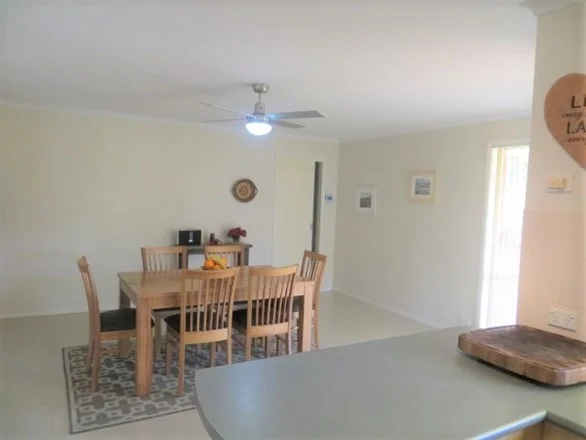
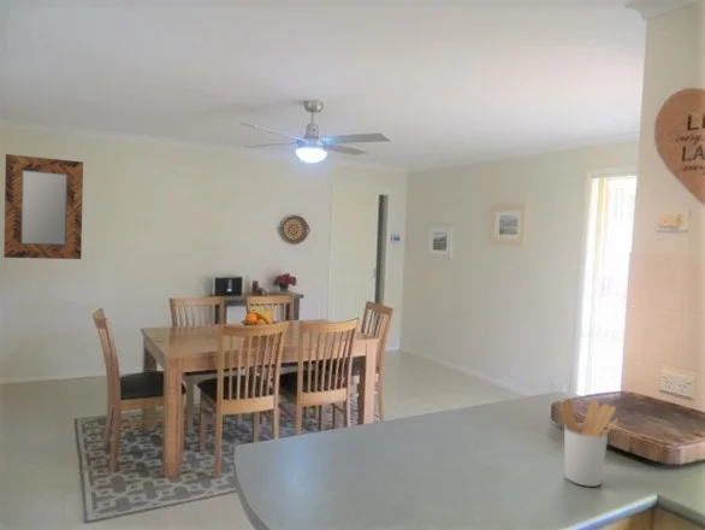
+ utensil holder (590, 440)
+ home mirror (45, 208)
